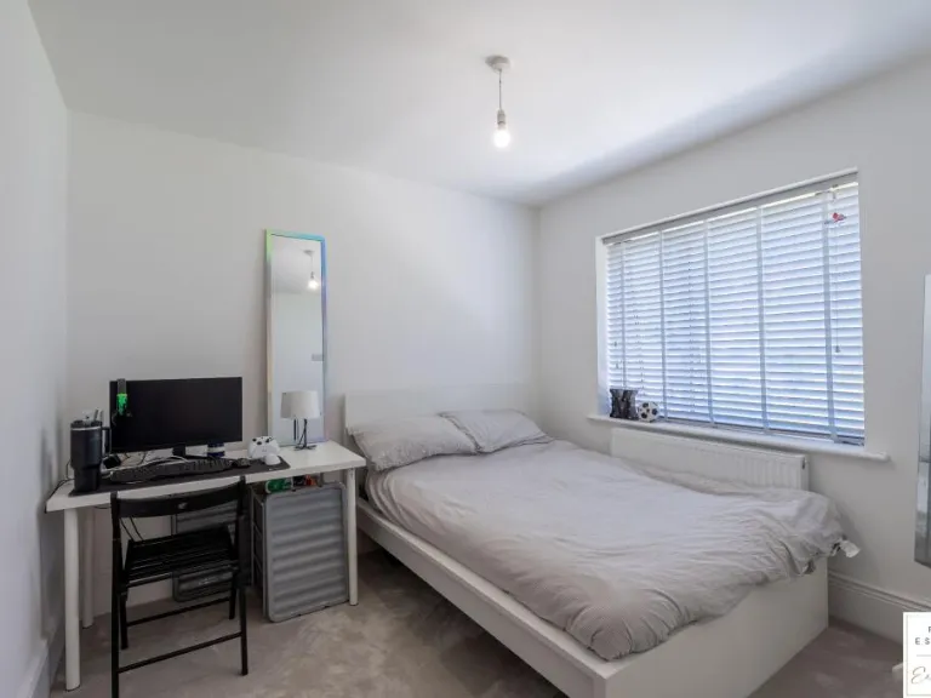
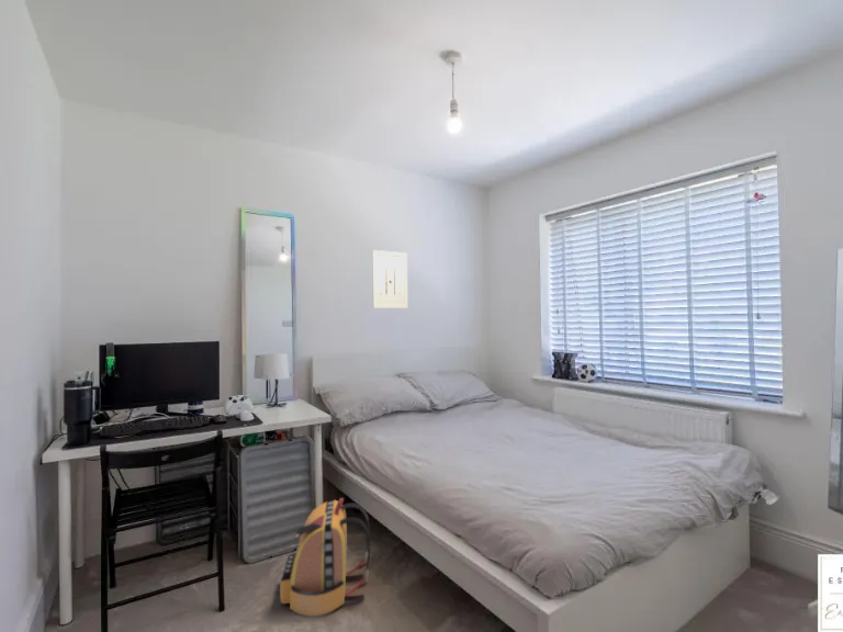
+ wall art (390, 280)
+ backpack (326, 544)
